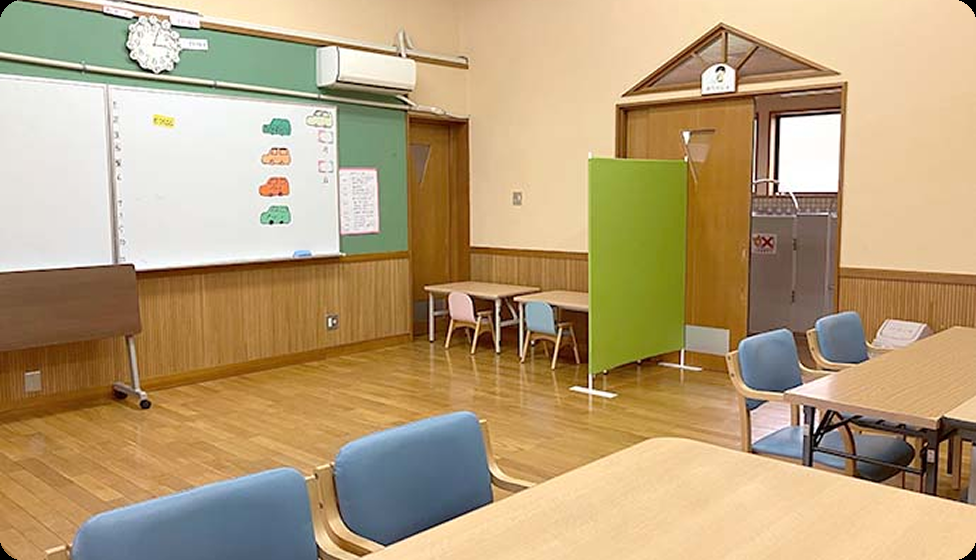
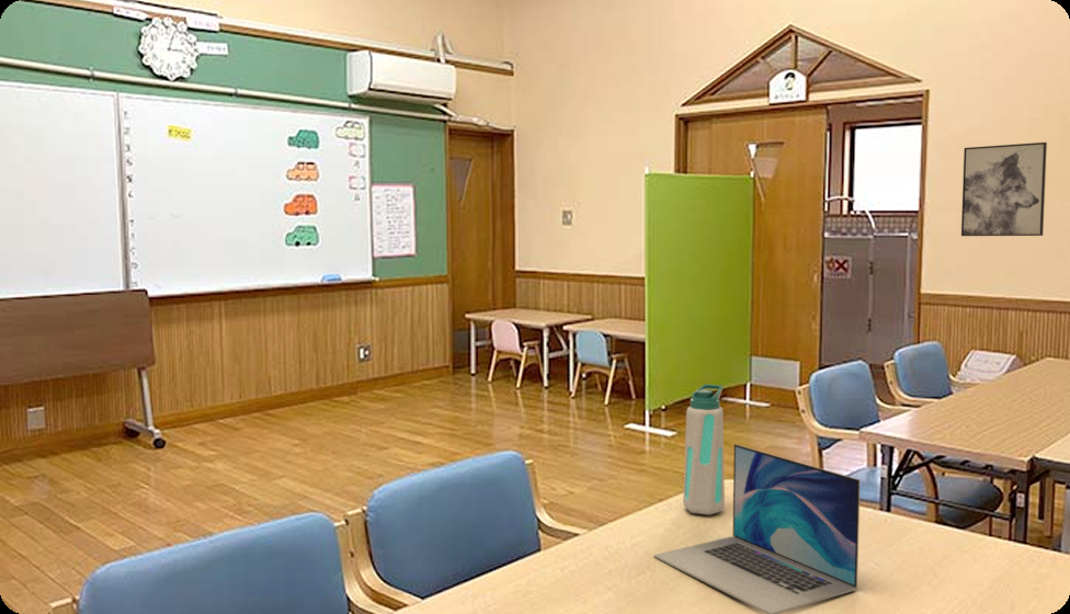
+ laptop (751, 520)
+ water bottle (705, 448)
+ wall art (1002, 190)
